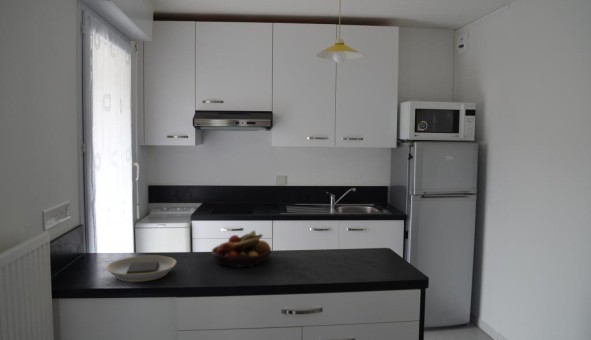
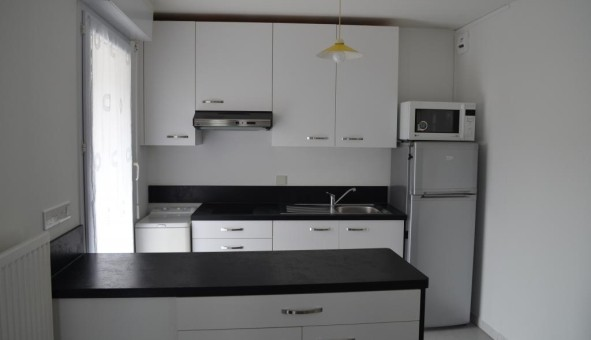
- fruit bowl (241, 246)
- plate (142, 268)
